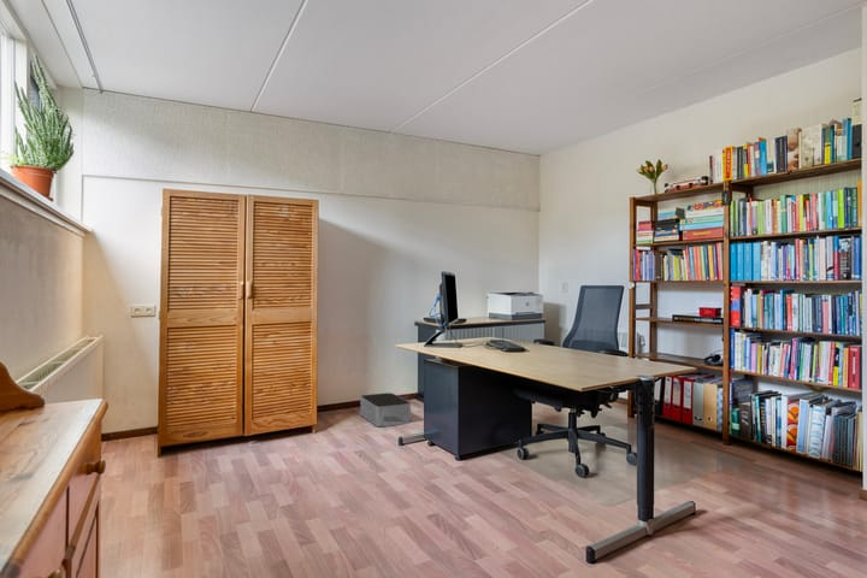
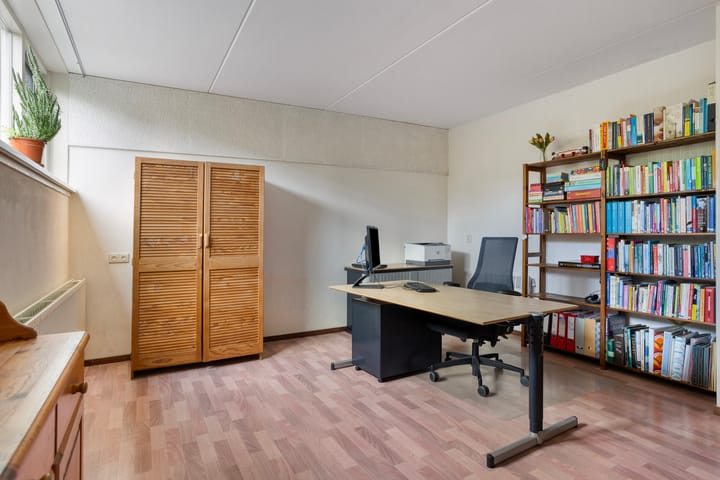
- storage bin (384, 408)
